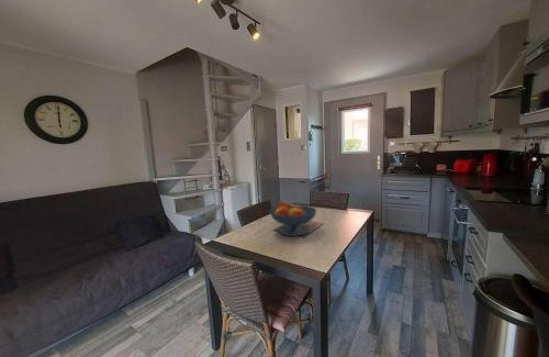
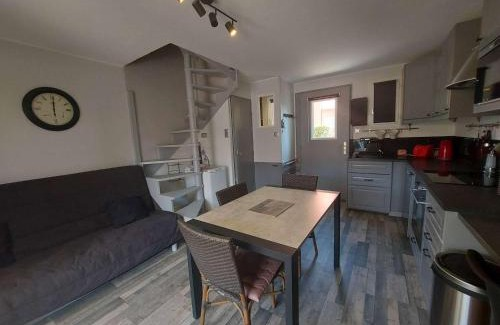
- fruit bowl (293, 216)
